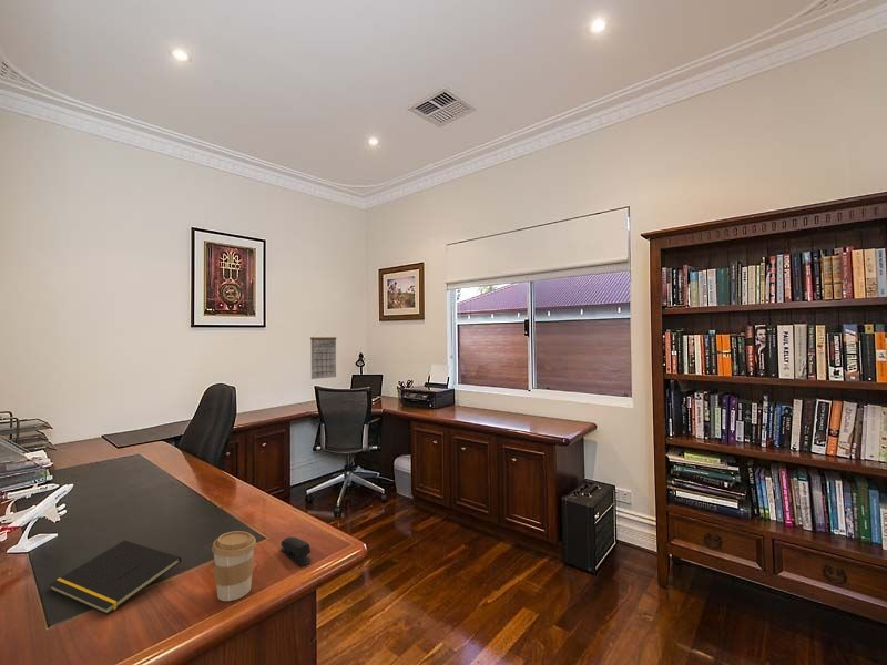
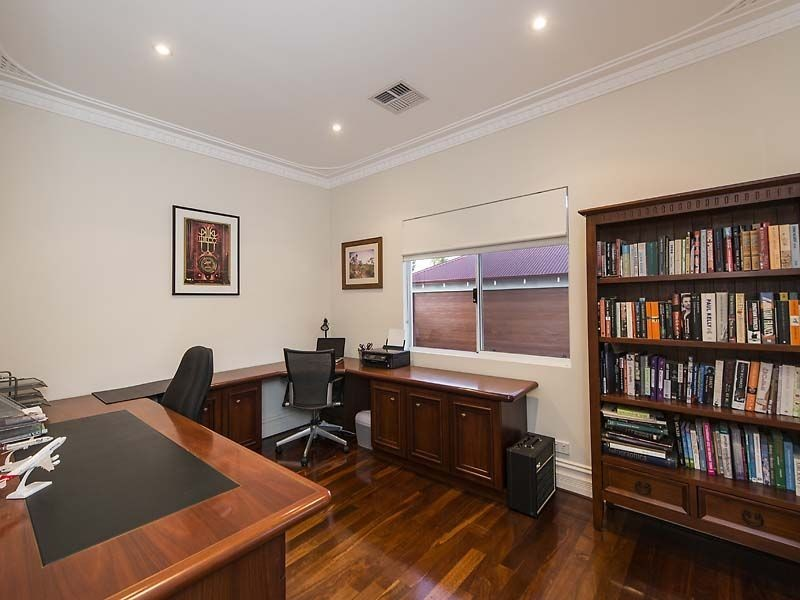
- notepad (116, 572)
- coffee cup (234, 563)
- calendar (324, 352)
- stapler (295, 546)
